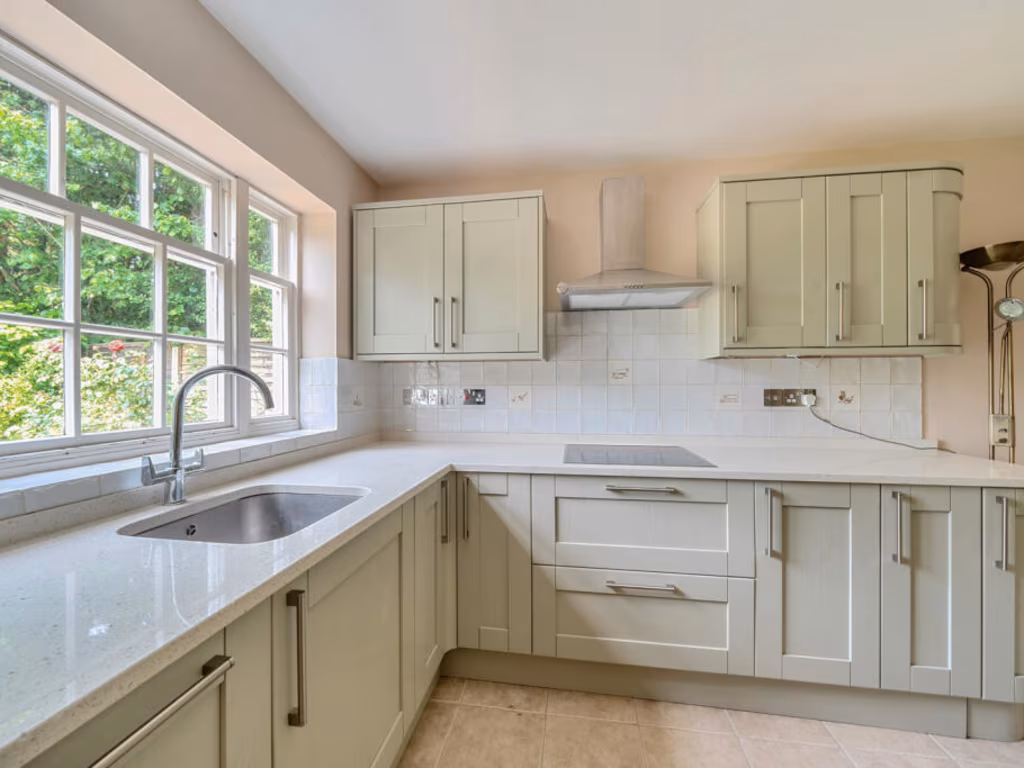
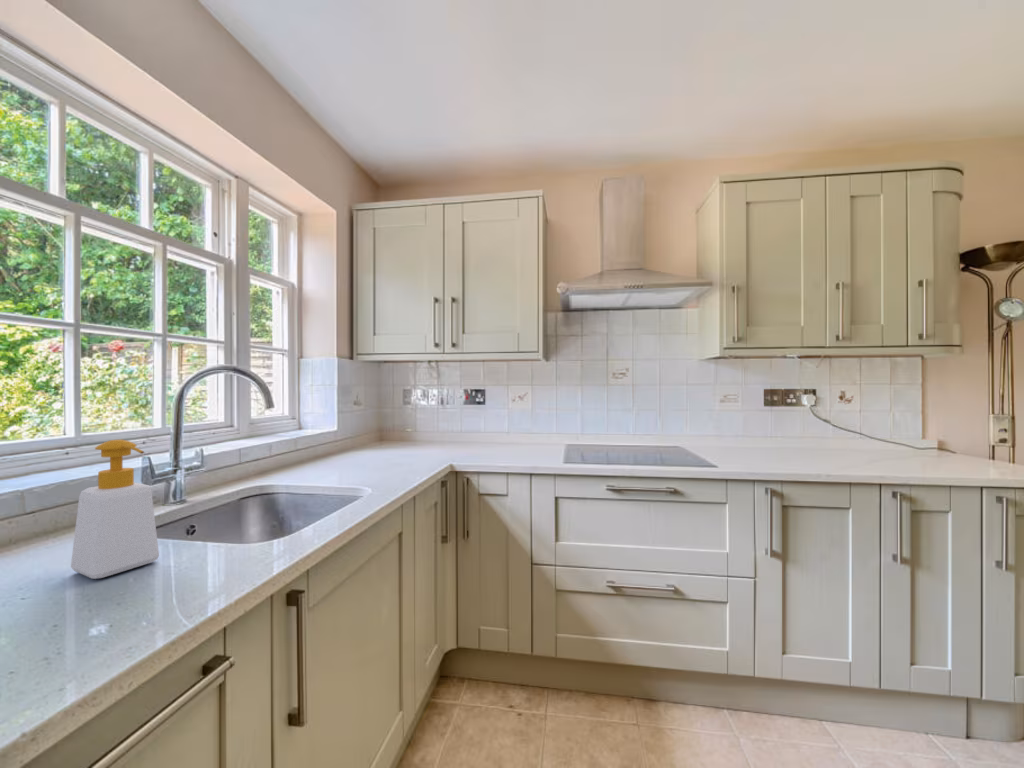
+ soap bottle (122, 504)
